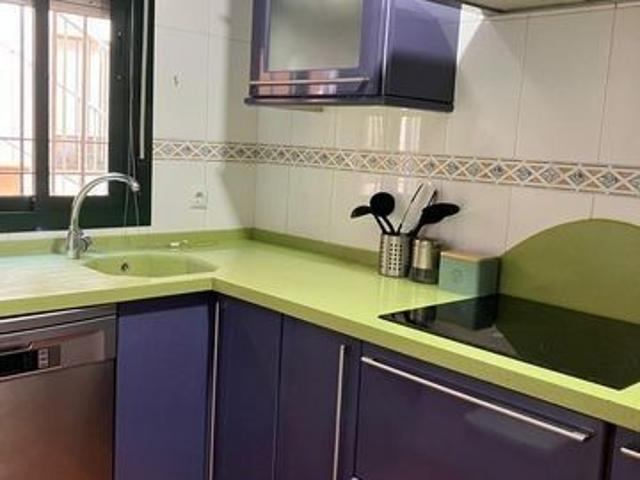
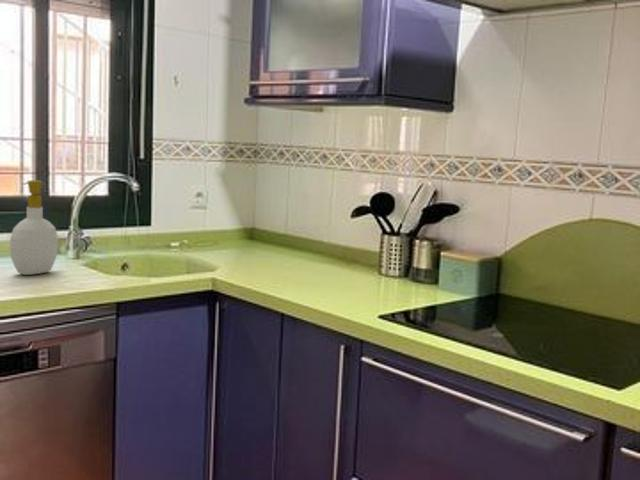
+ soap bottle (33, 226)
